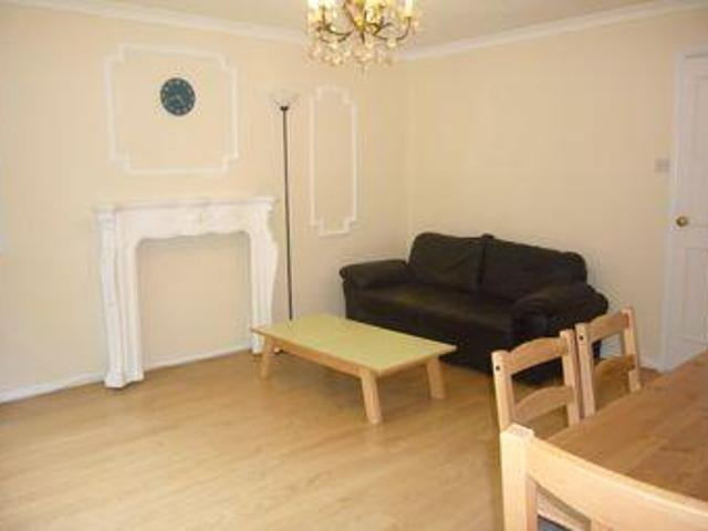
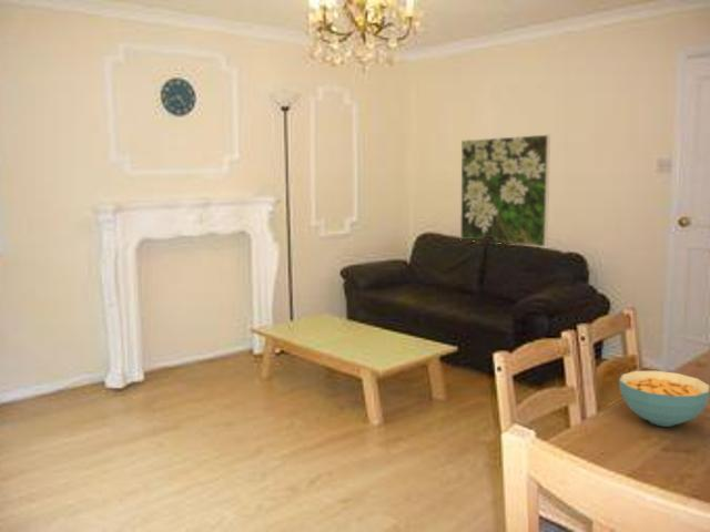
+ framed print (501, 191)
+ cereal bowl (662, 401)
